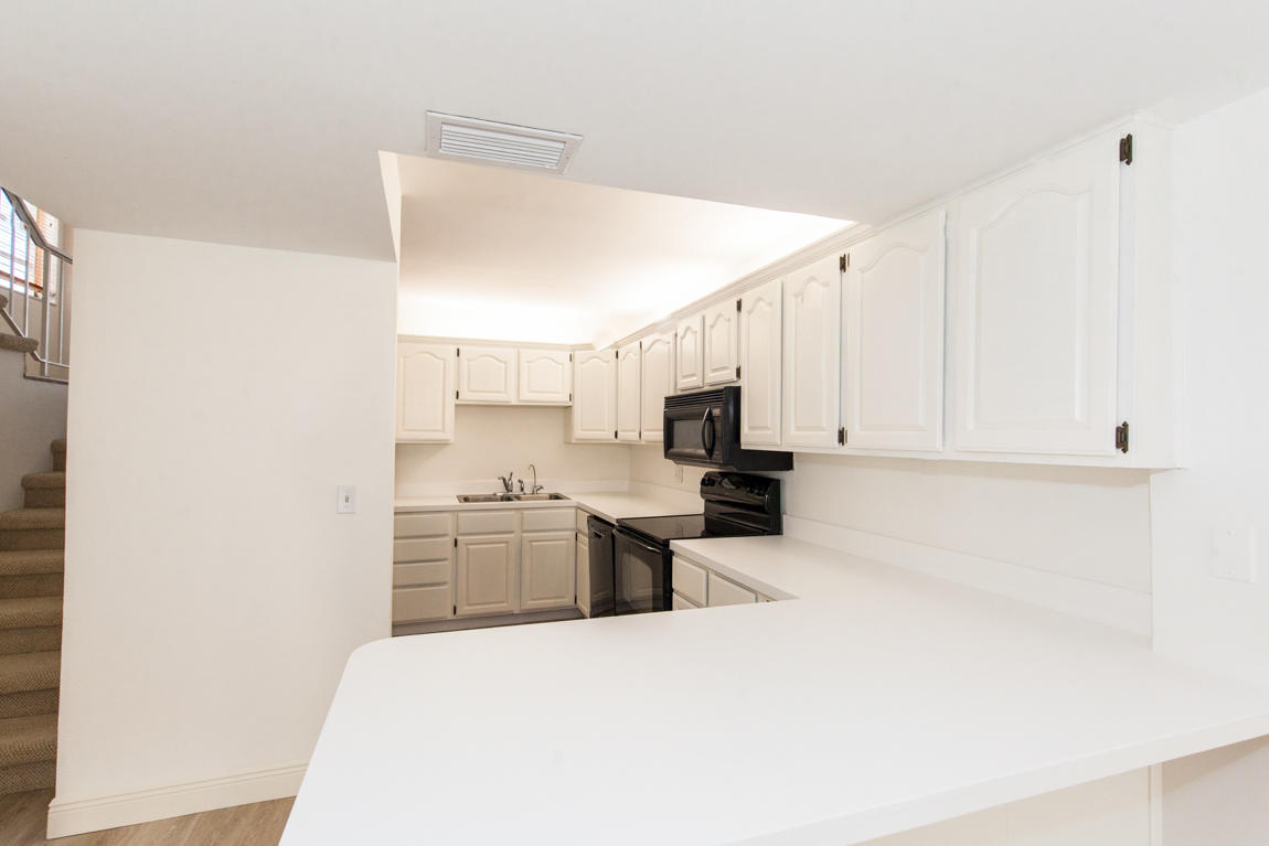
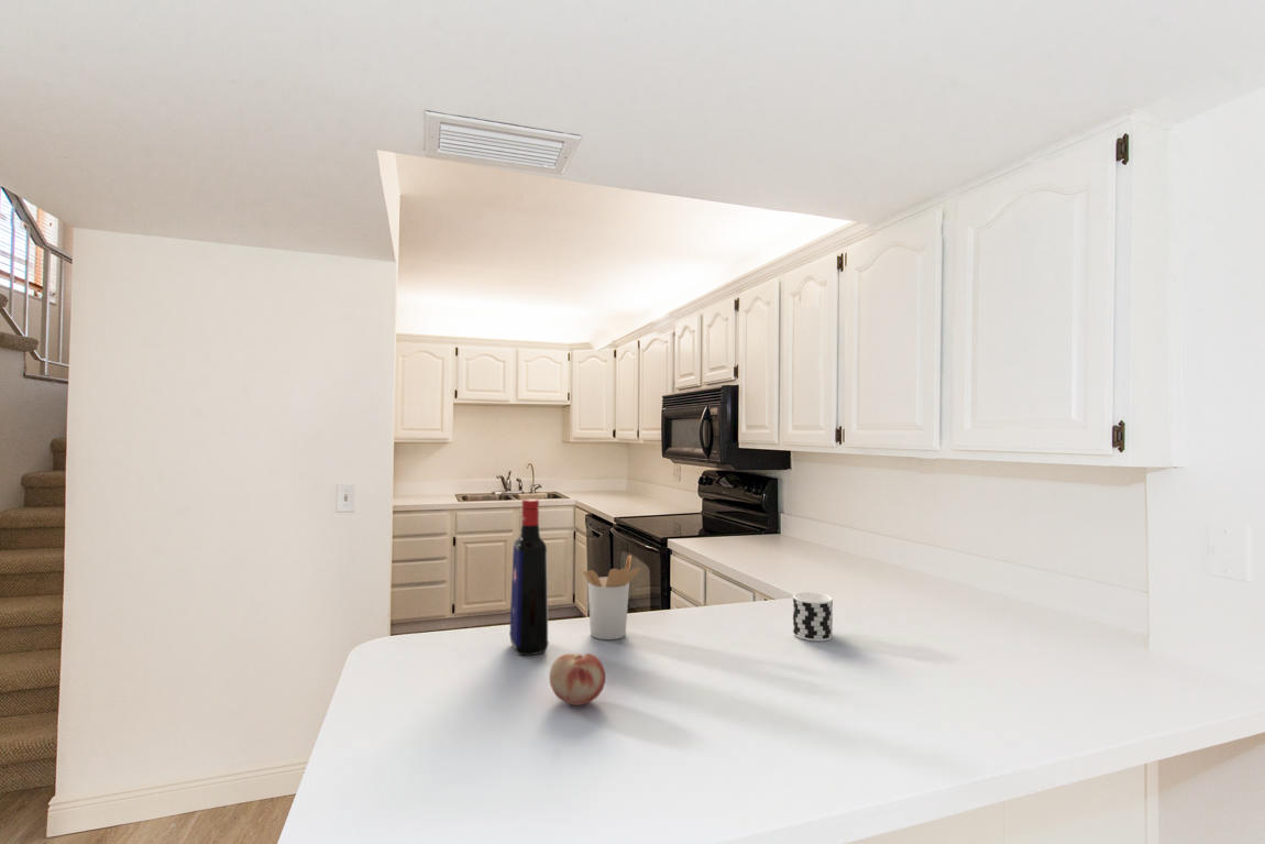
+ cup (814, 614)
+ liquor bottle (529, 573)
+ utensil holder (613, 598)
+ fruit (576, 678)
